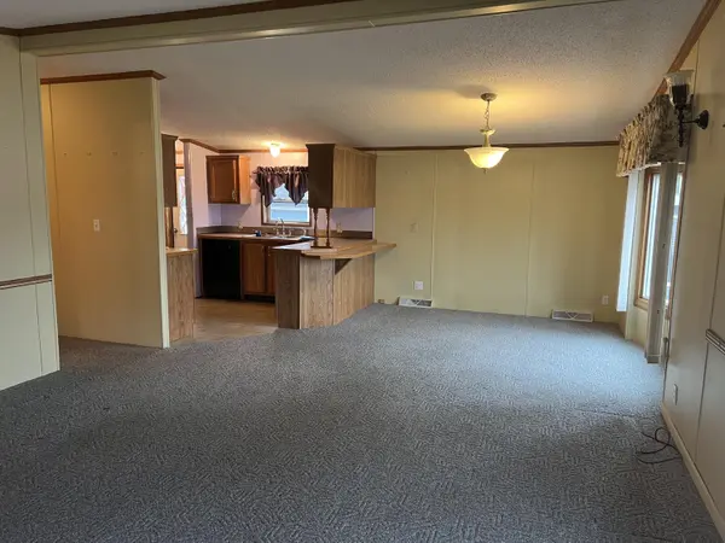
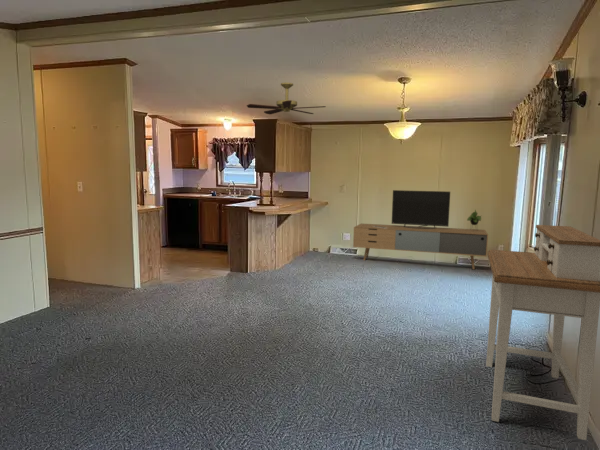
+ ceiling fan (286, 97)
+ desk (531, 311)
+ media console (418, 227)
